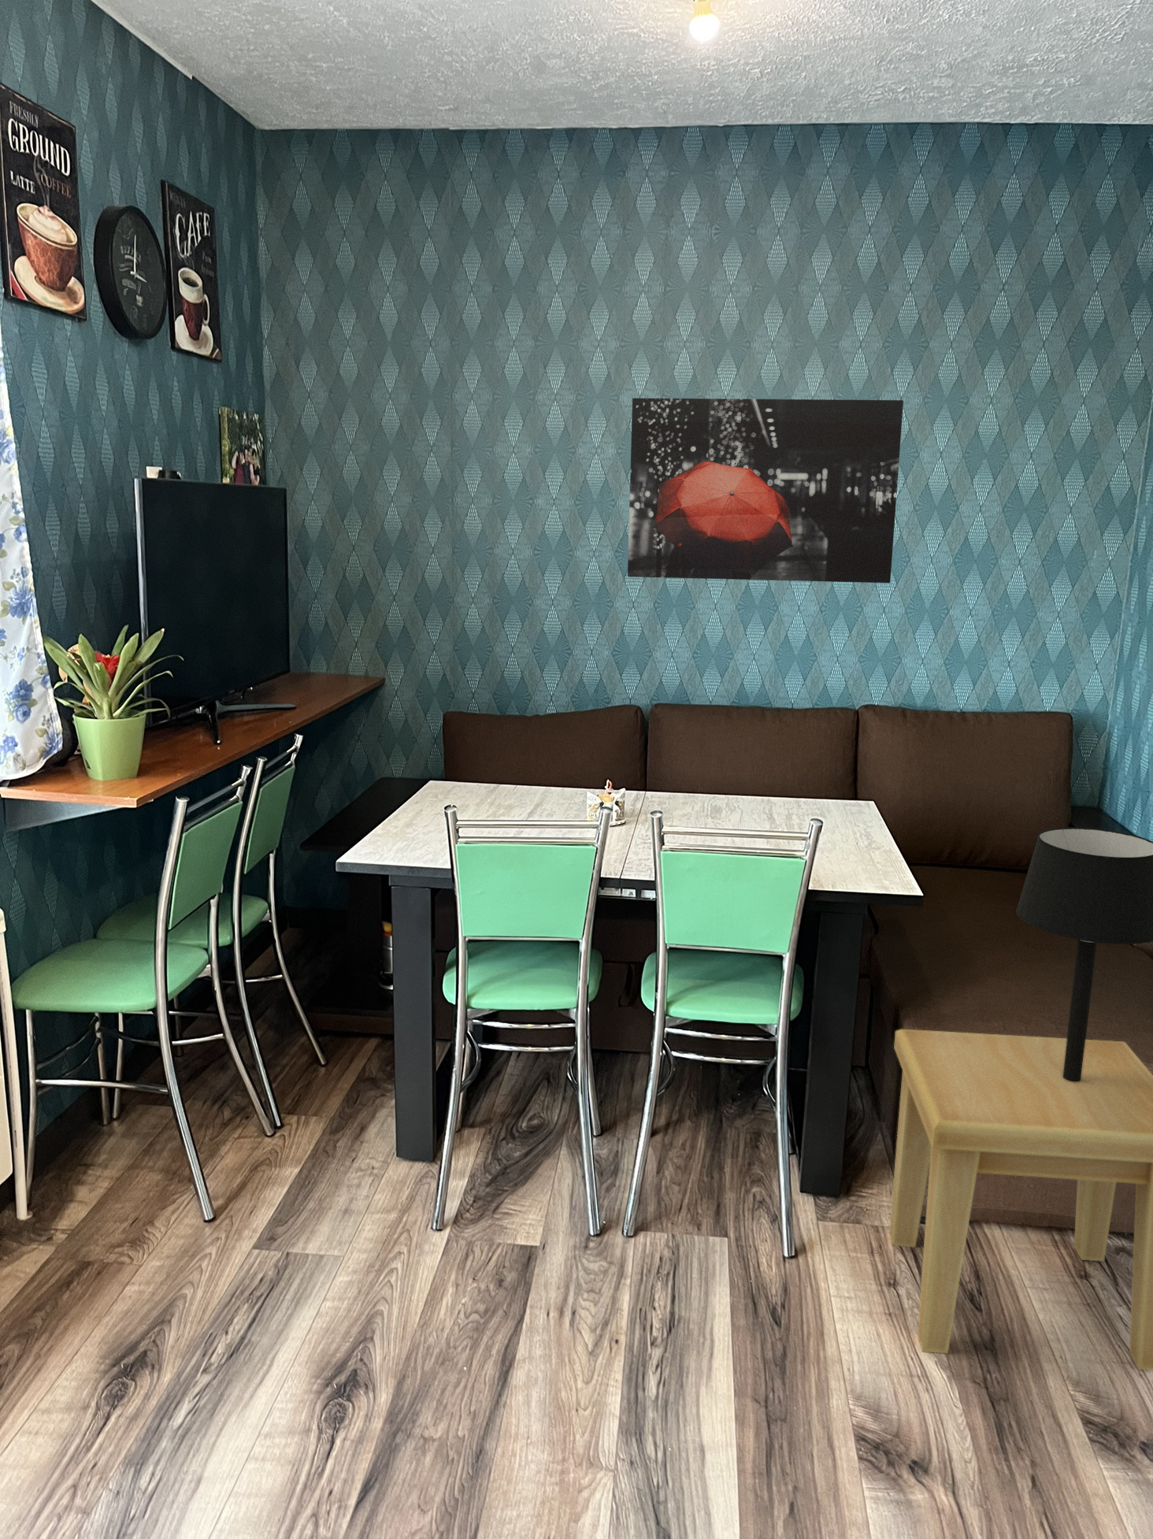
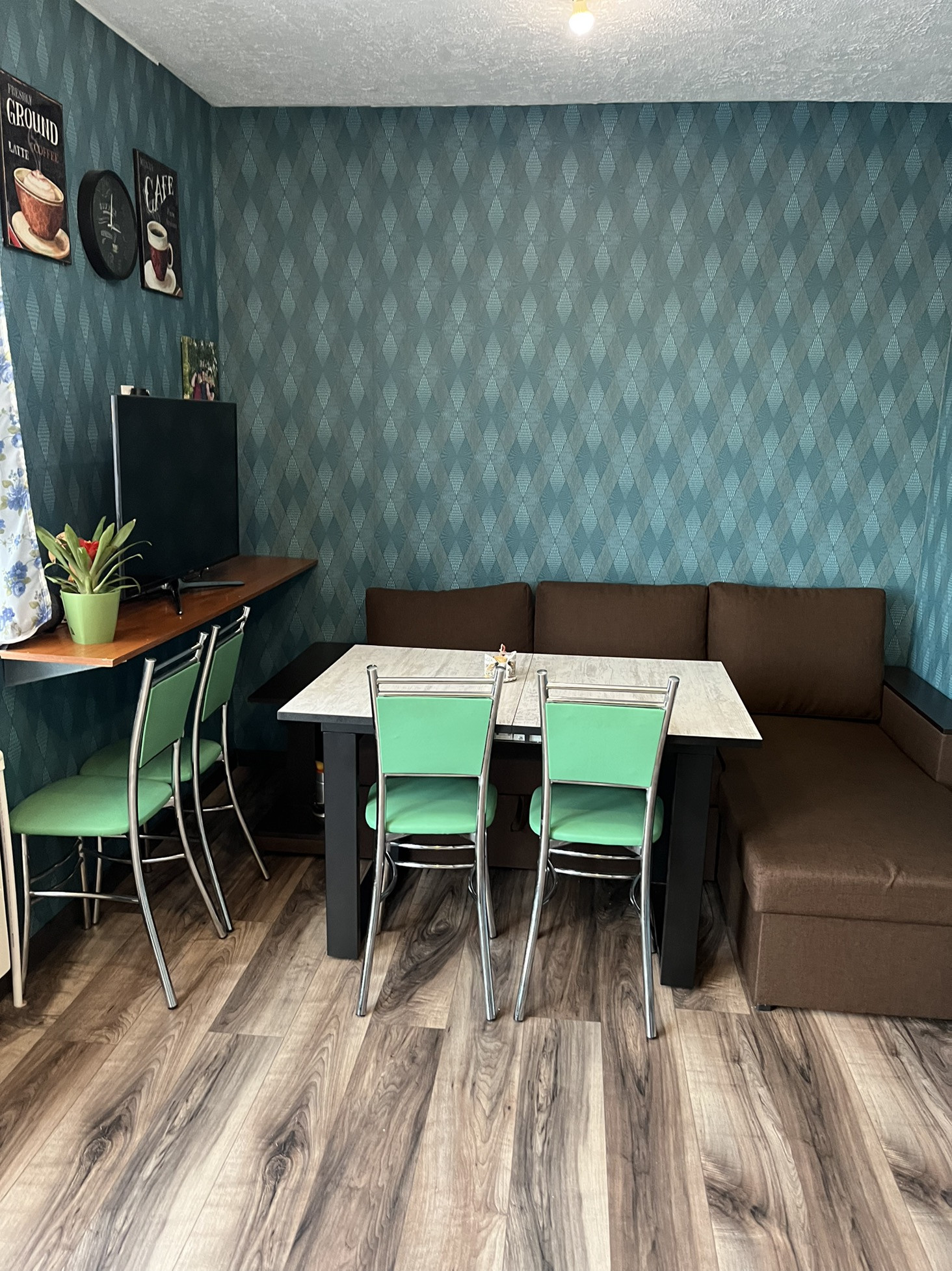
- side table (1028, 1176)
- wall art (762, 490)
- table lamp (1084, 961)
